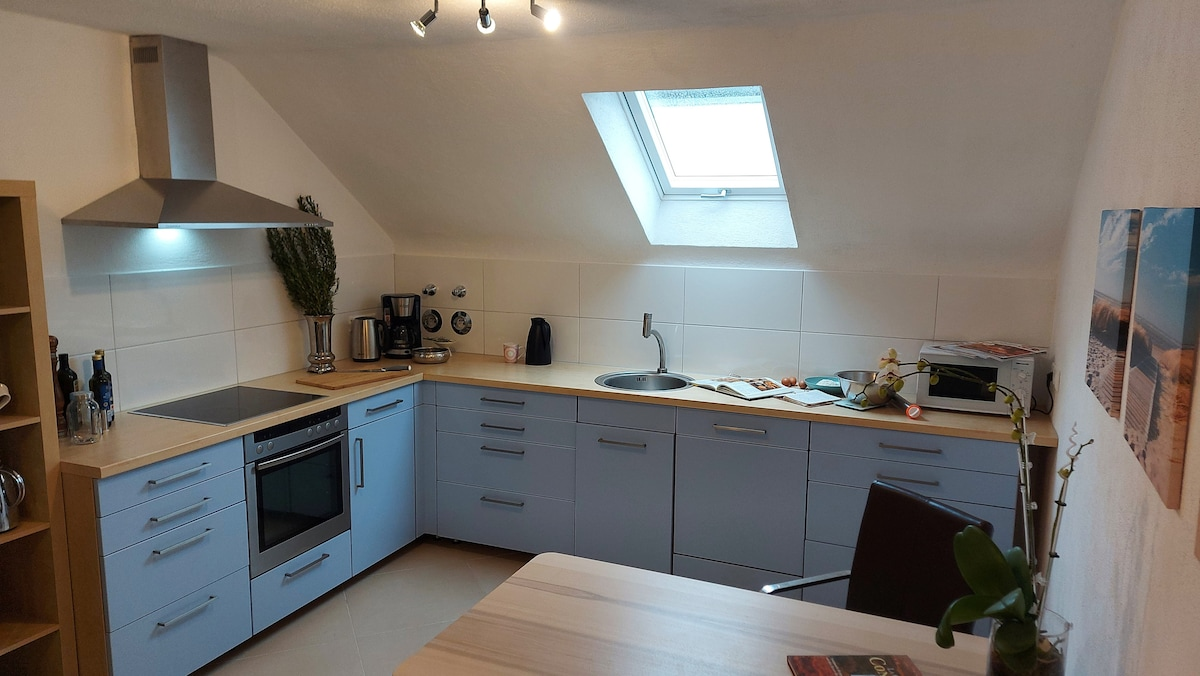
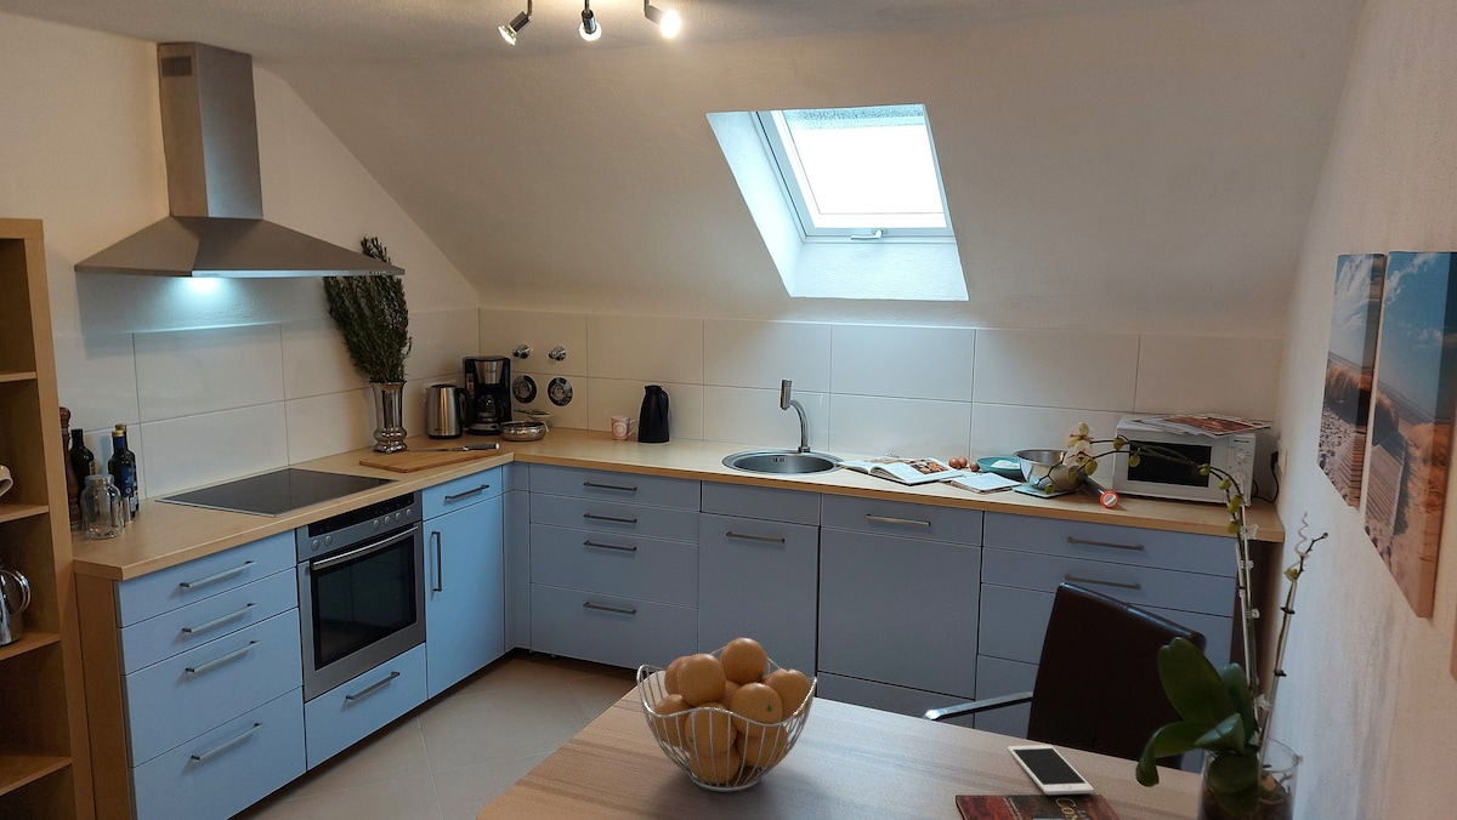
+ fruit basket (726, 712)
+ cell phone (1048, 768)
